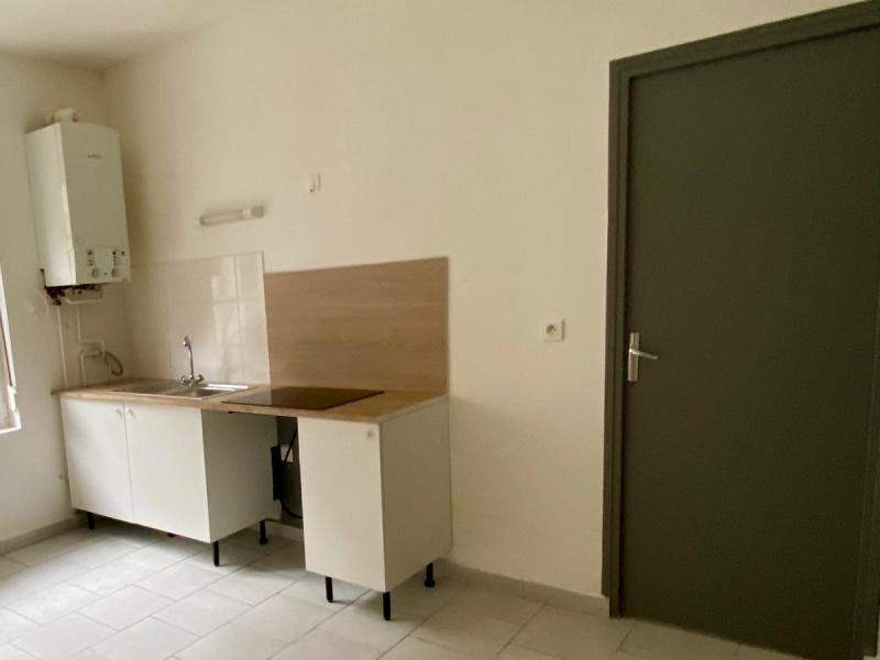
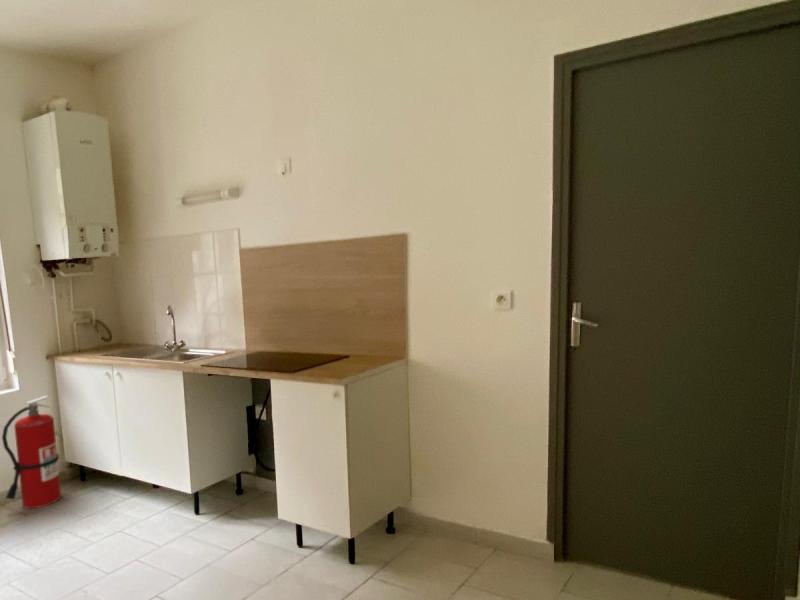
+ fire extinguisher (29, 452)
